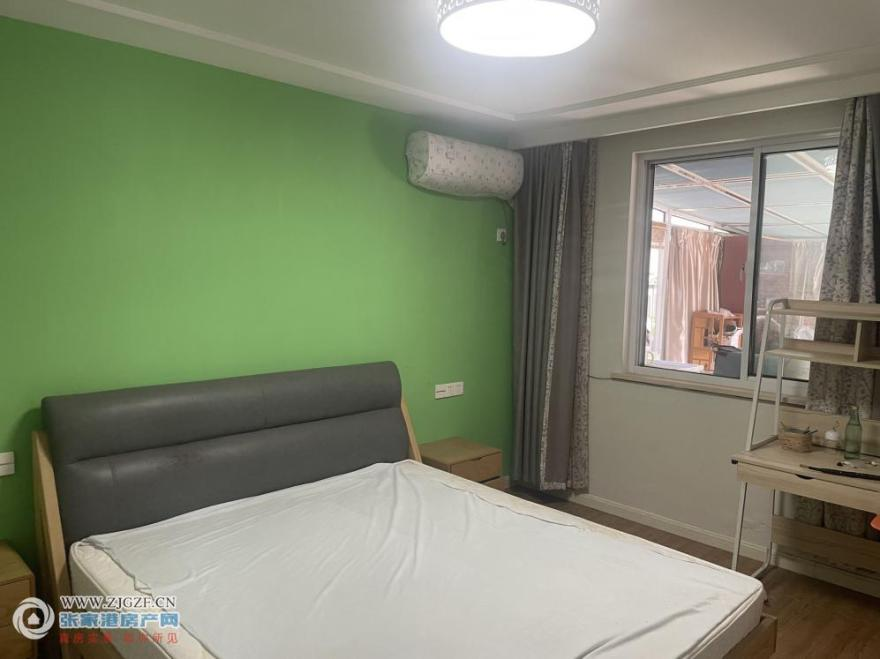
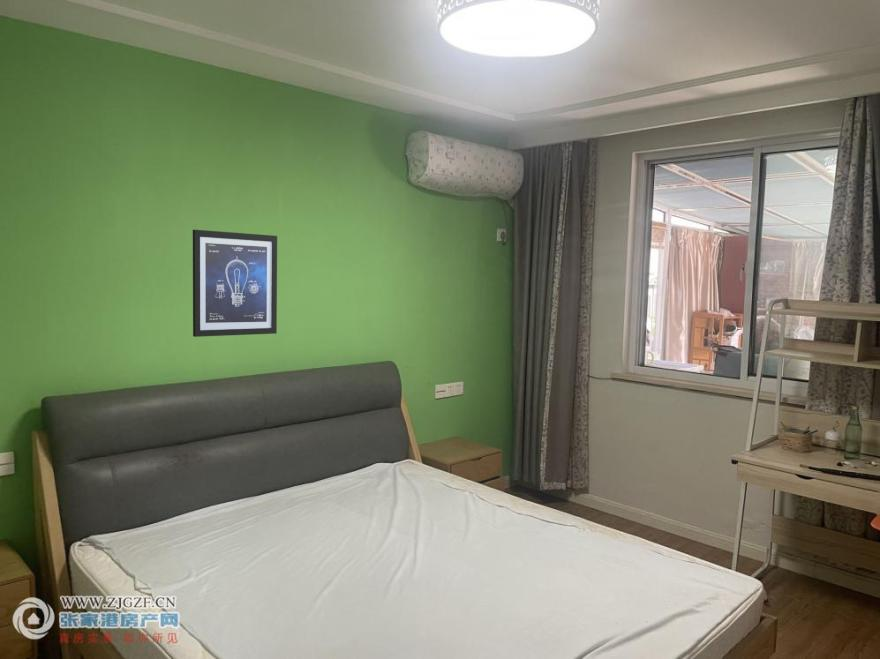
+ wall art (236, 284)
